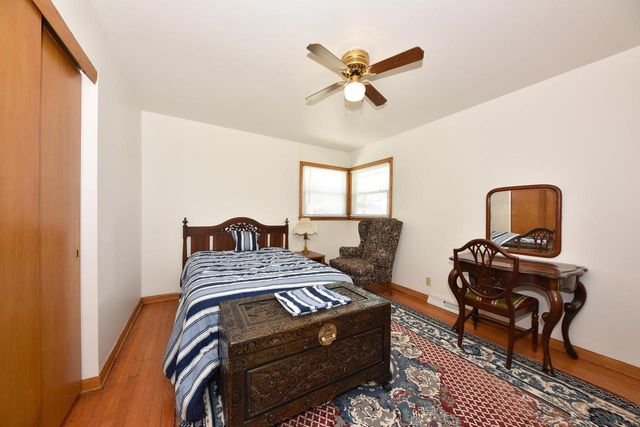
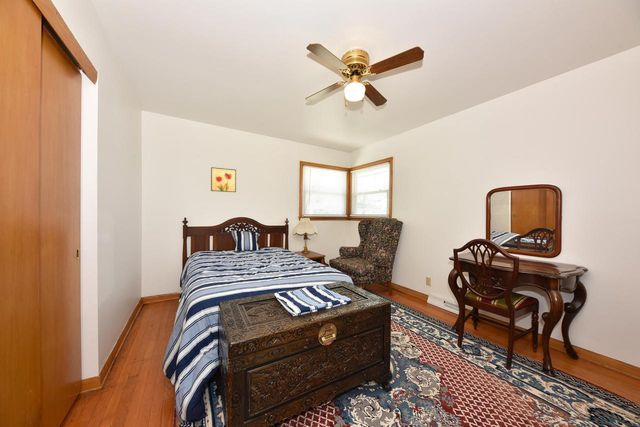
+ wall art (223, 180)
